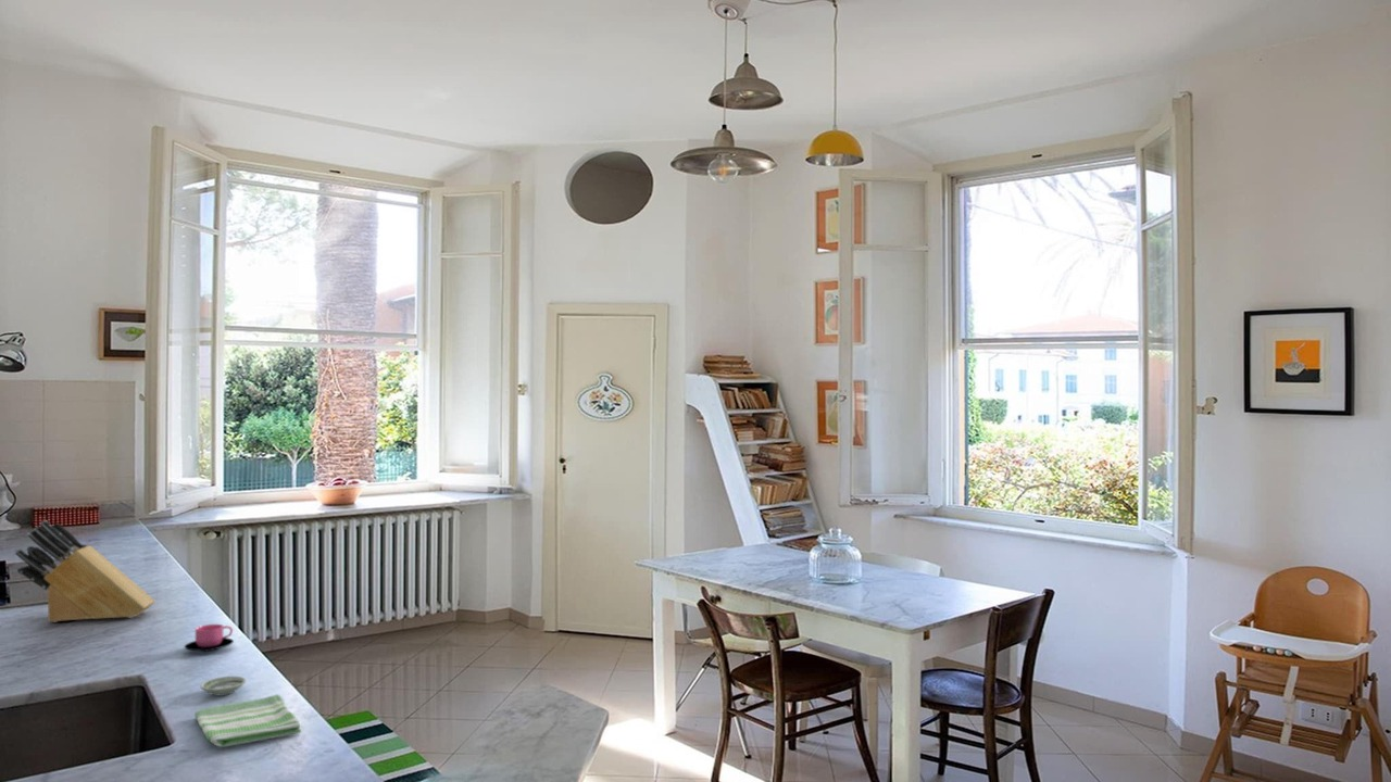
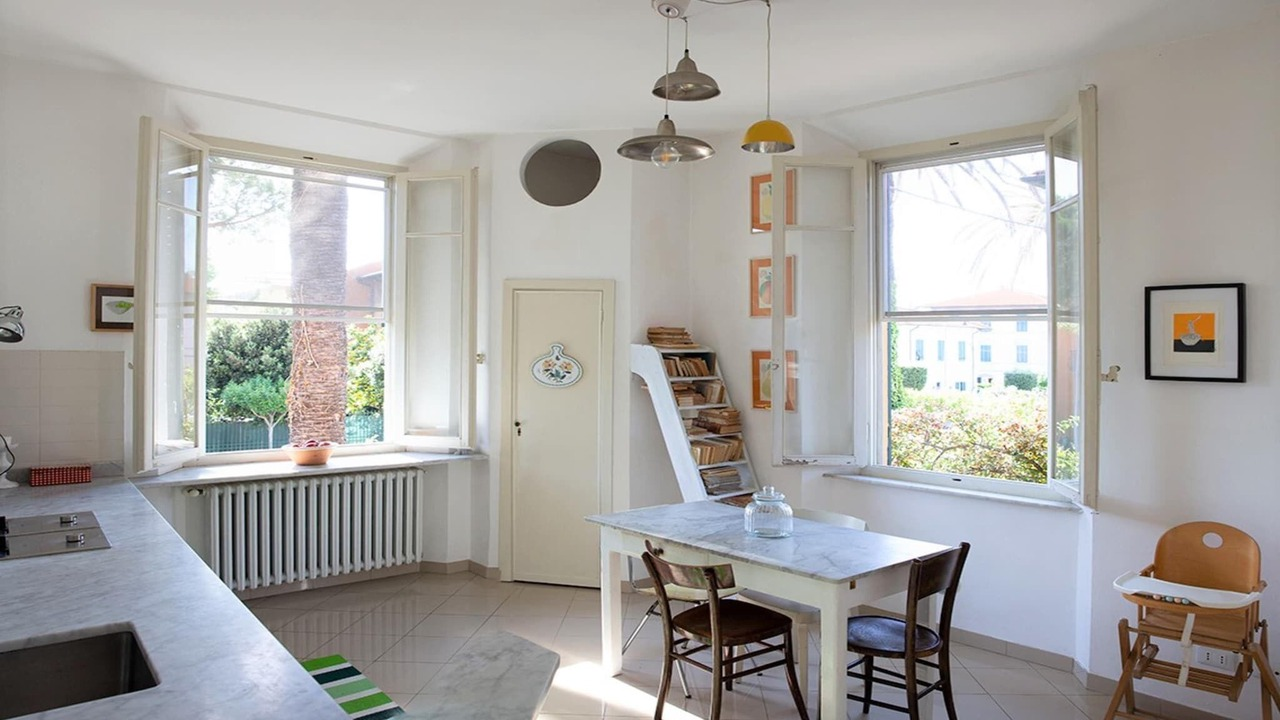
- saucer (223, 686)
- dish towel (248, 719)
- knife block (87, 567)
- cup (209, 638)
